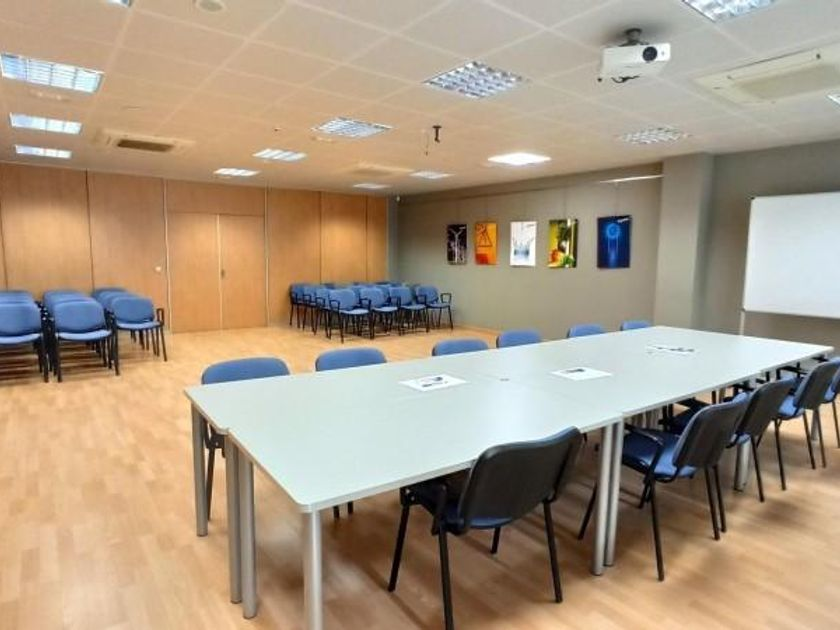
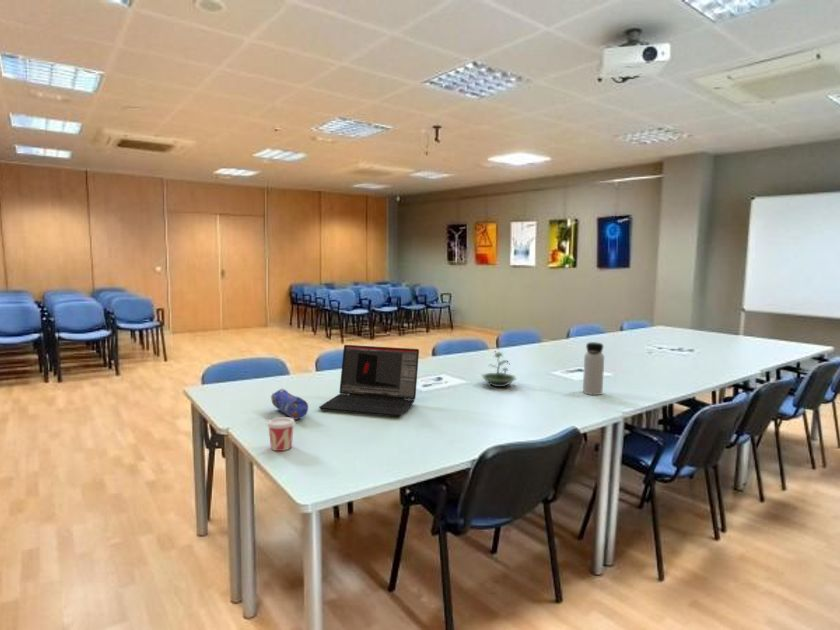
+ laptop (370, 378)
+ terrarium (499, 357)
+ pencil case (289, 403)
+ cup (281, 434)
+ water bottle (593, 368)
